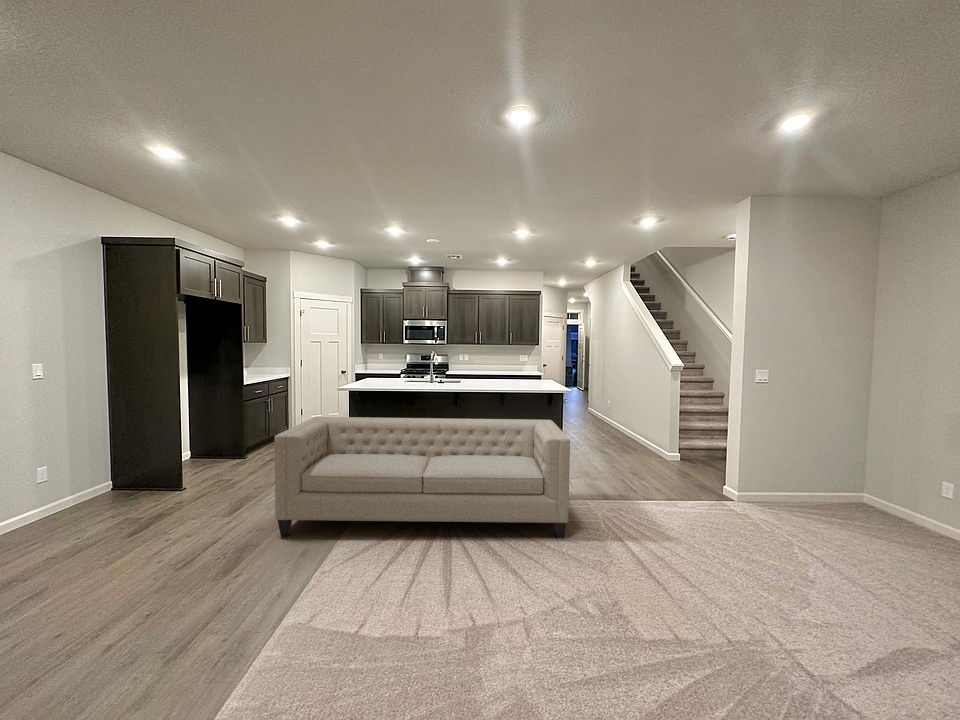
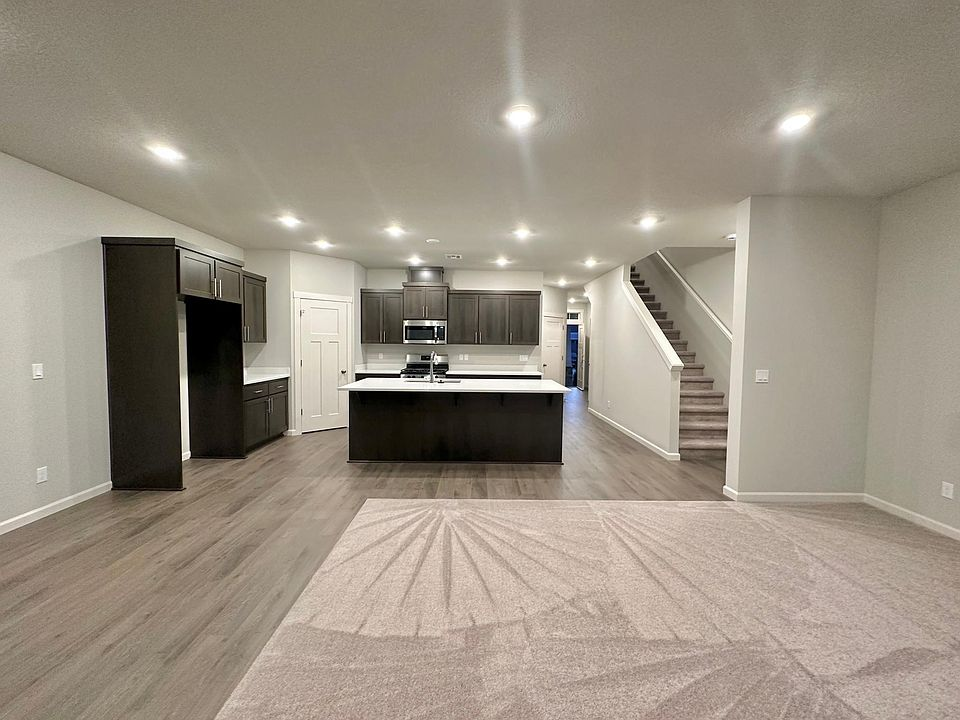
- sofa (428, 472)
